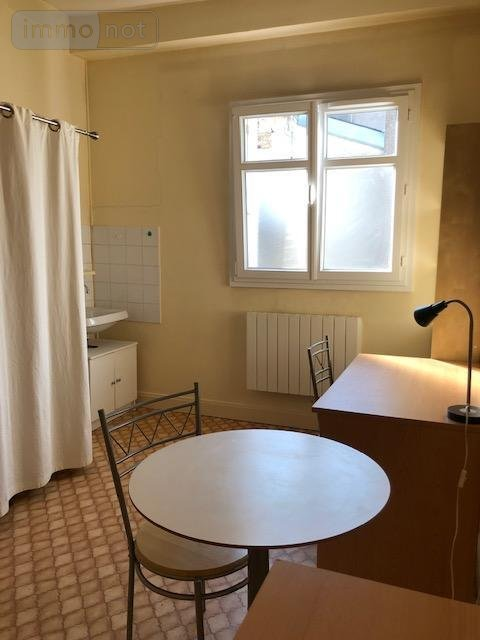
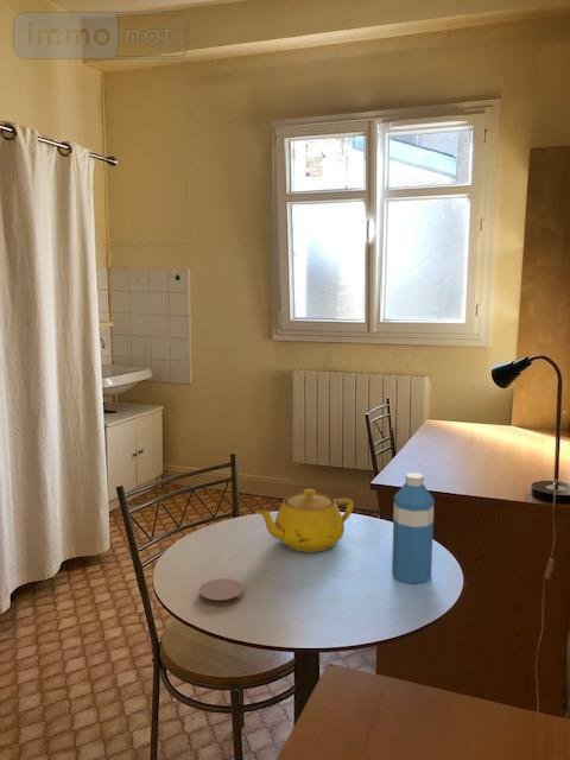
+ coaster (221, 591)
+ water bottle (412, 525)
+ teapot (305, 517)
